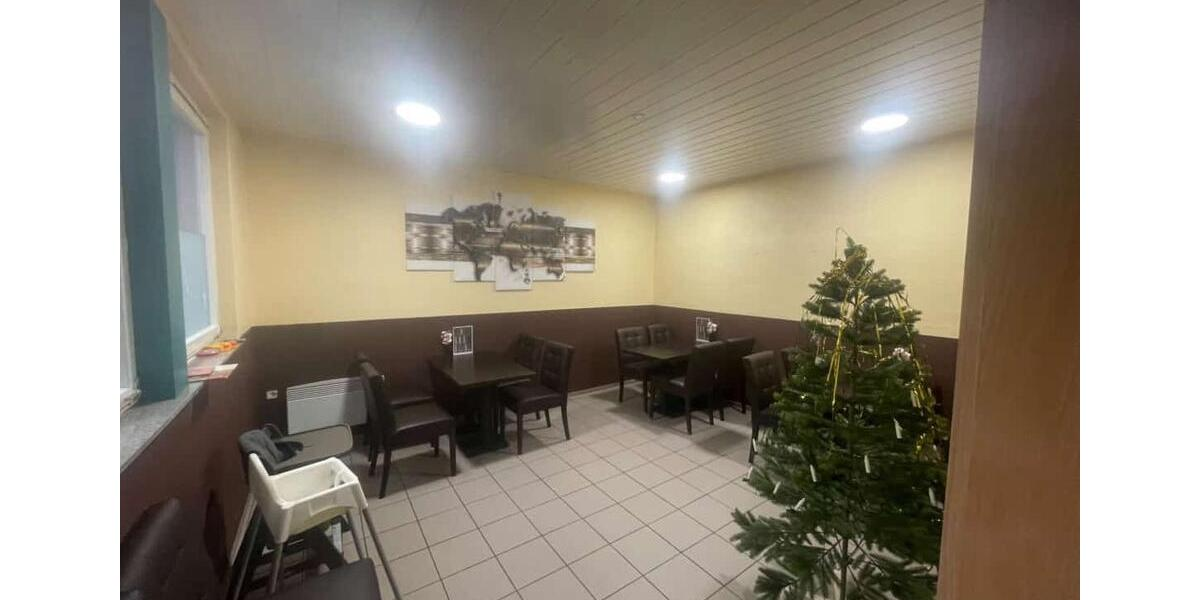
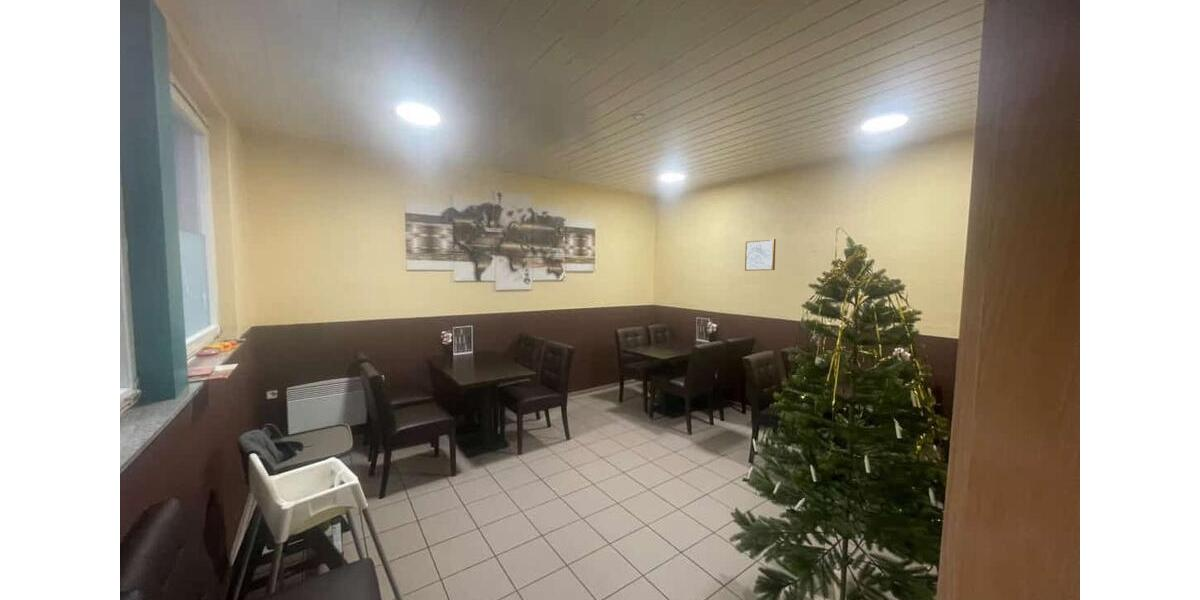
+ wall art (759, 255)
